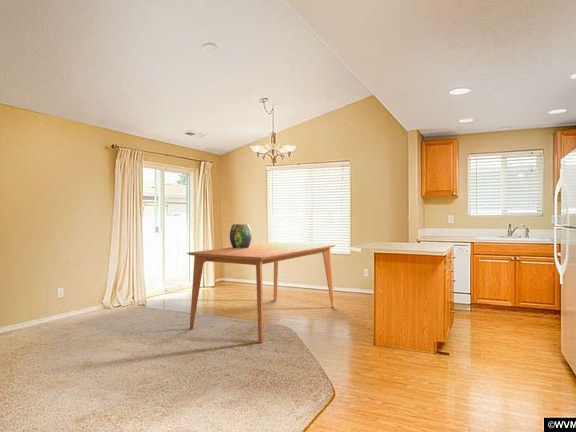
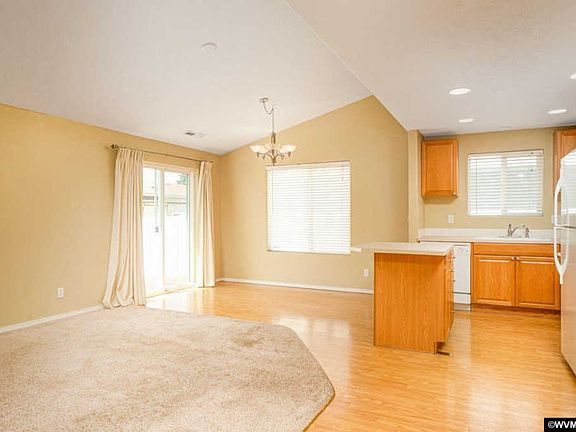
- decorative urn (240, 235)
- dining table (274, 282)
